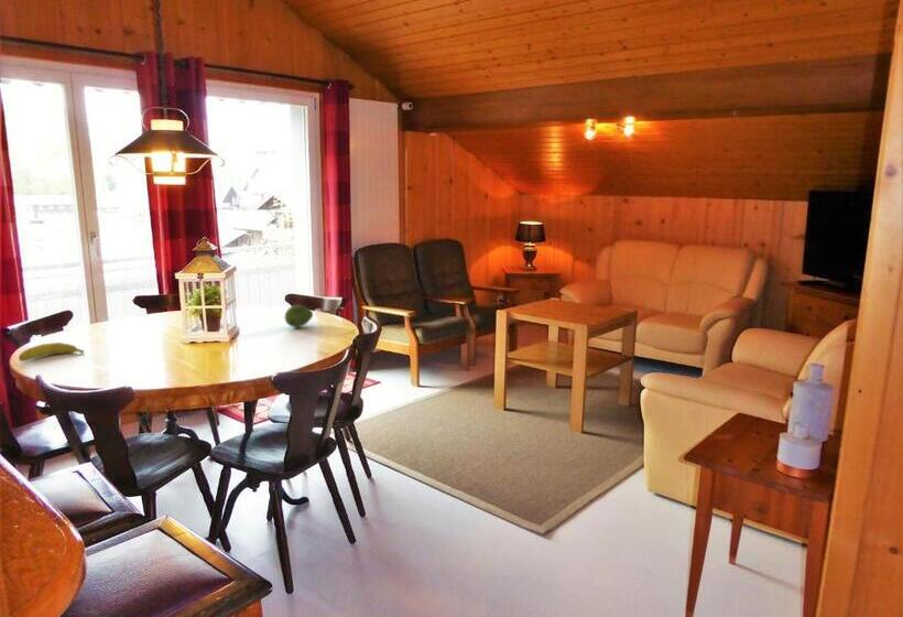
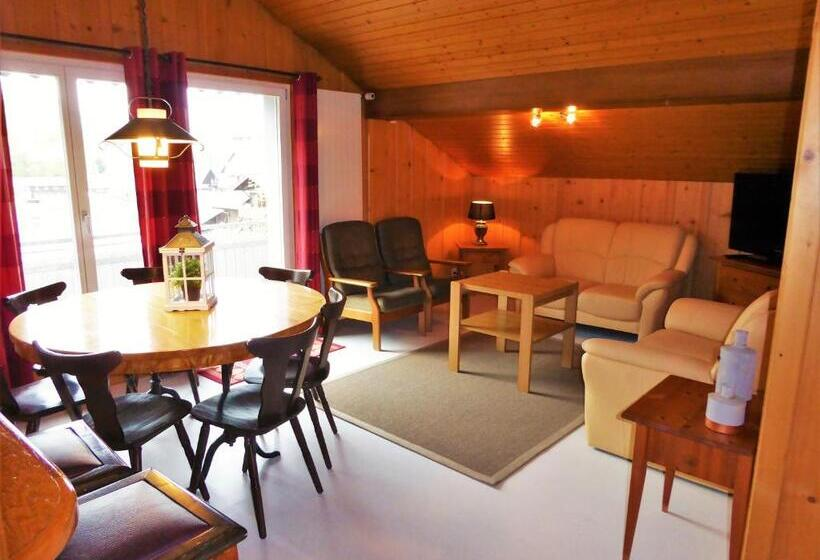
- fruit (48, 351)
- fruit (300, 315)
